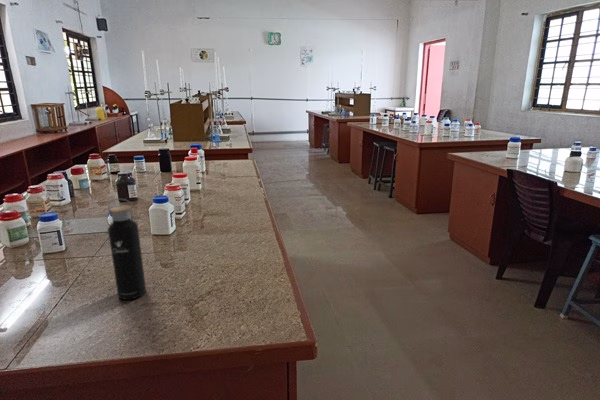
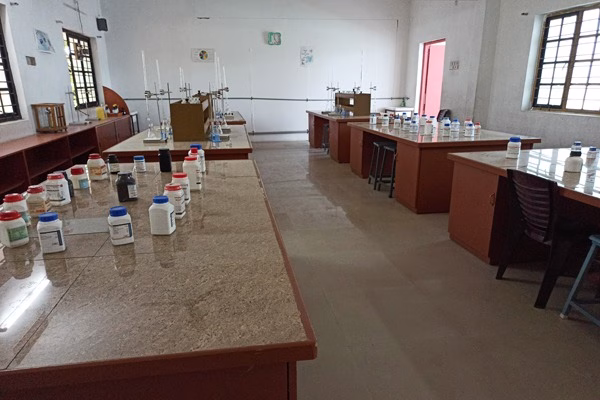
- water bottle (125, 247)
